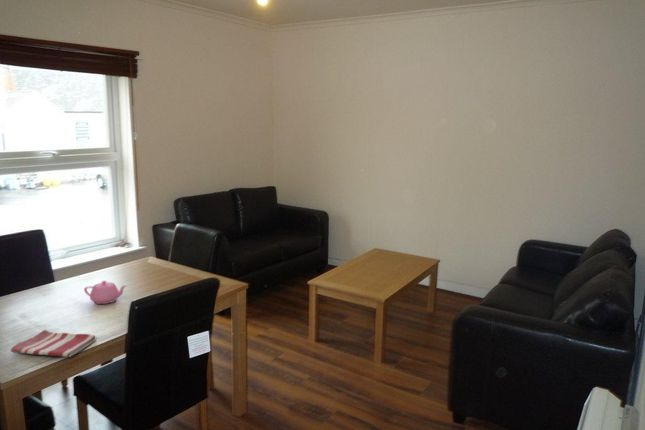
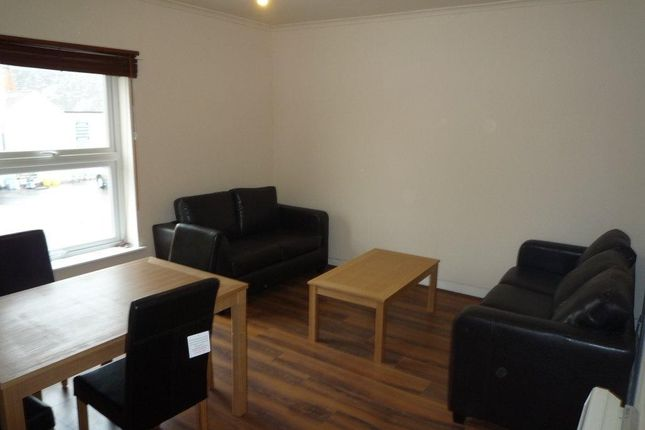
- dish towel (55, 343)
- teapot (105, 291)
